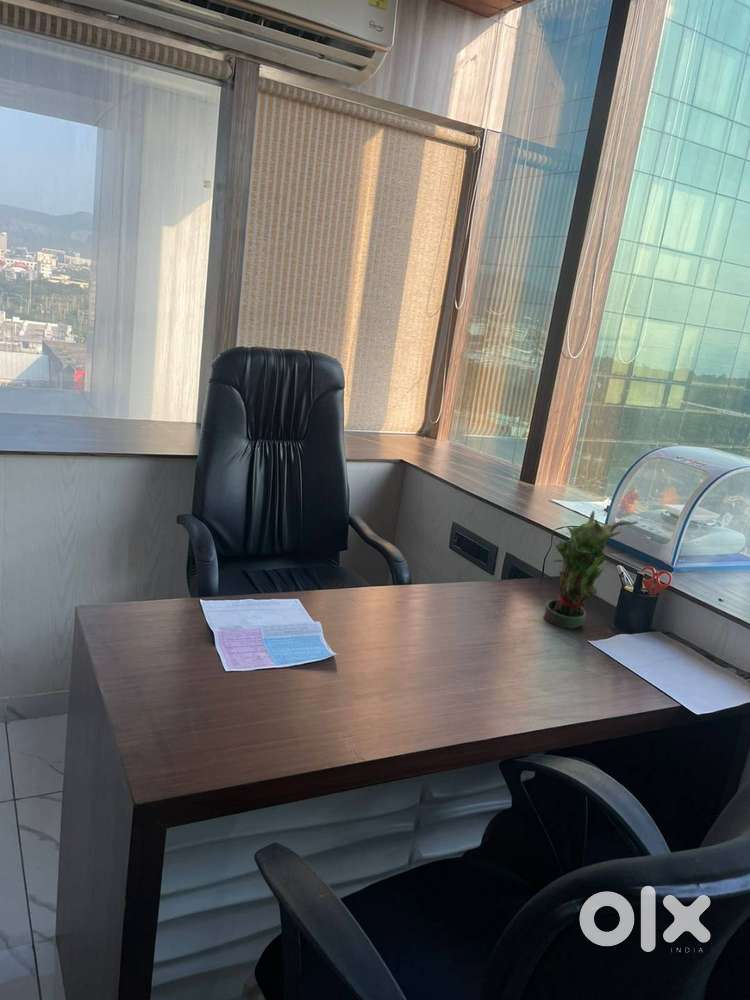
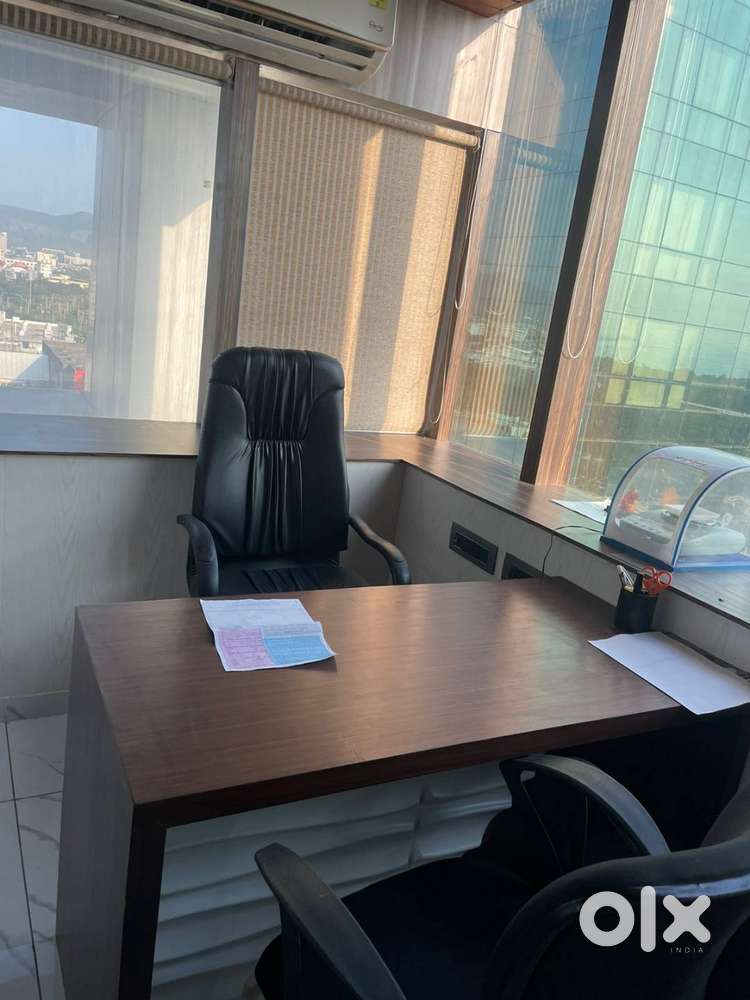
- potted plant (585, 569)
